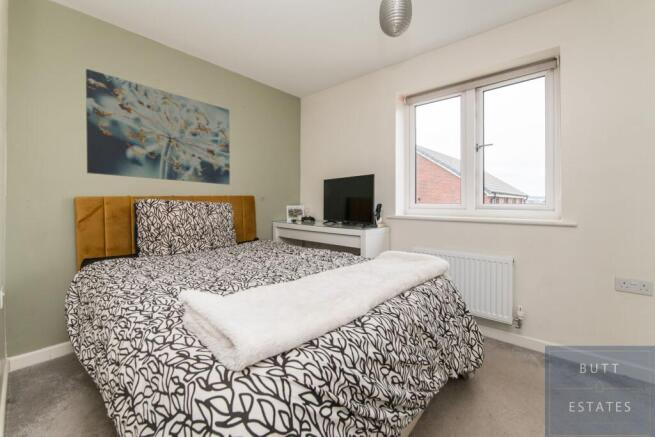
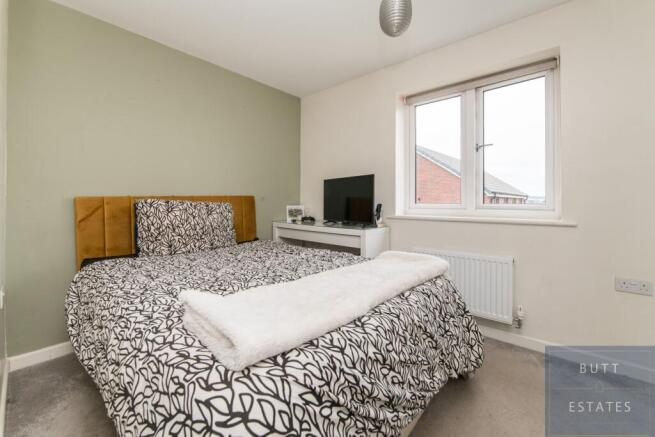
- wall art (169, 136)
